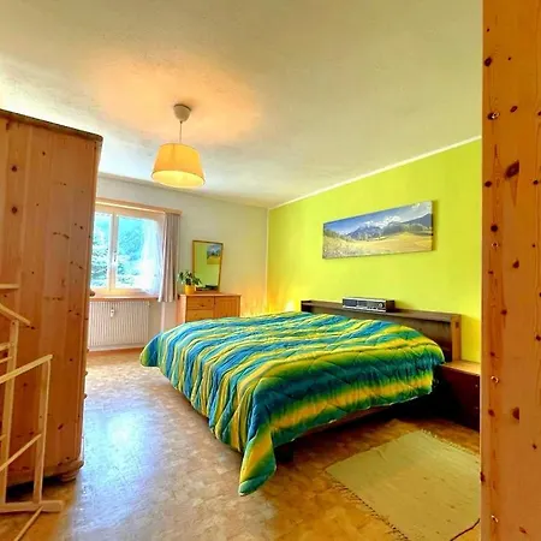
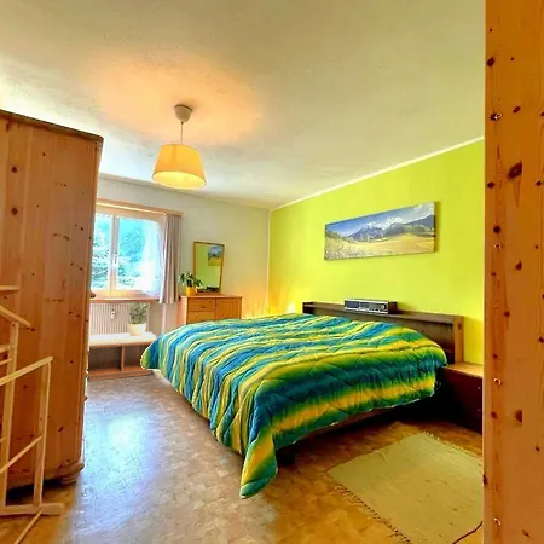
+ potted plant (137, 316)
+ bench (121, 354)
